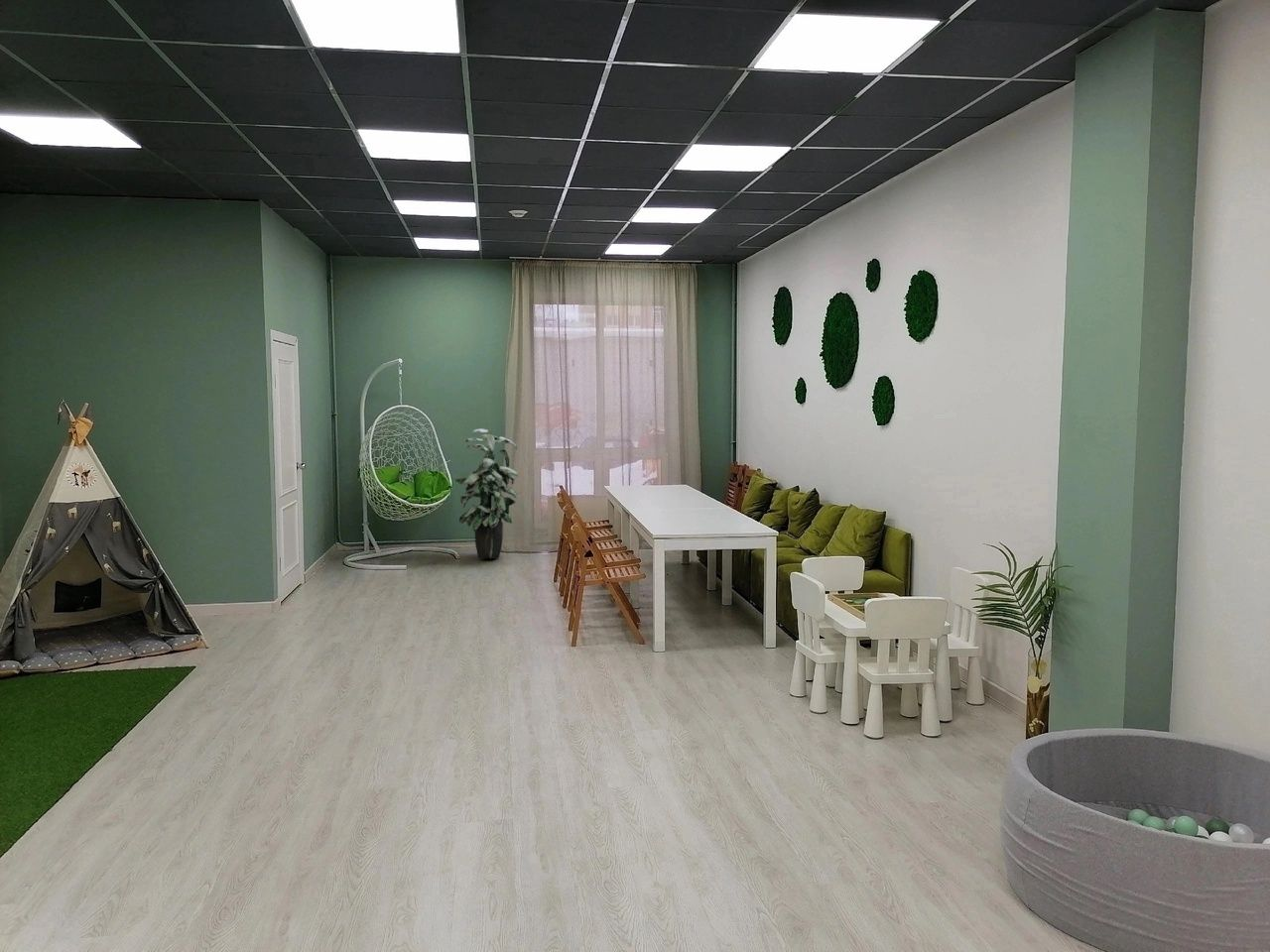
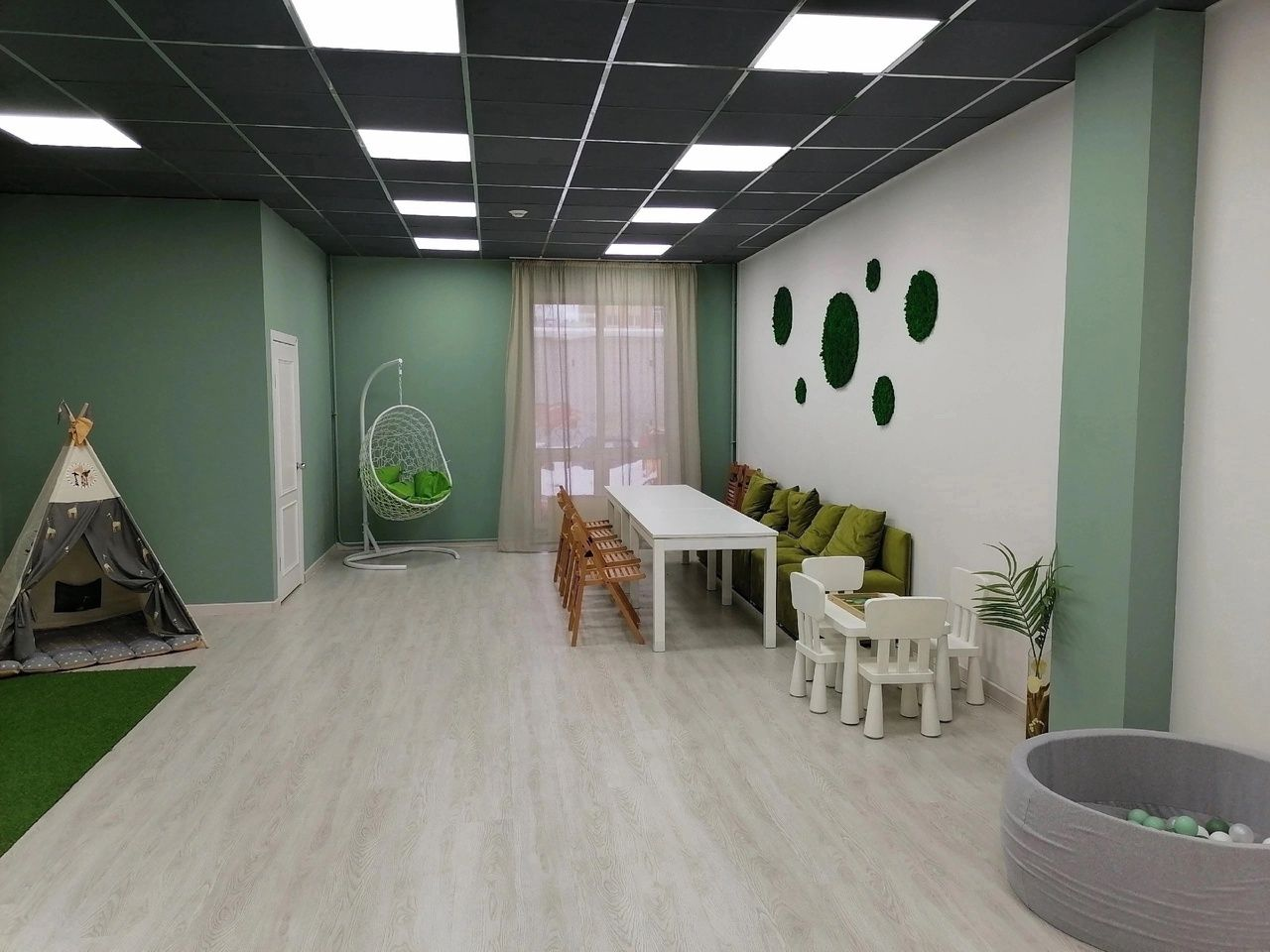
- indoor plant (486, 493)
